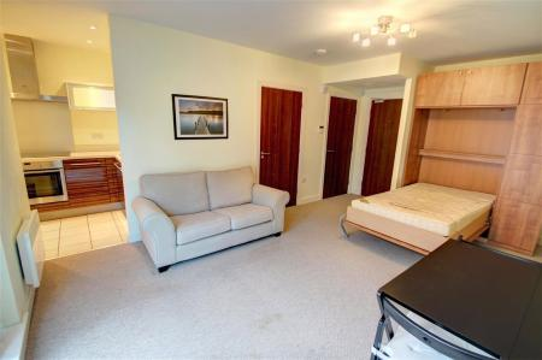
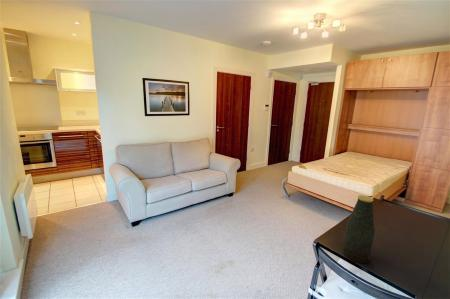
+ bottle (360, 227)
